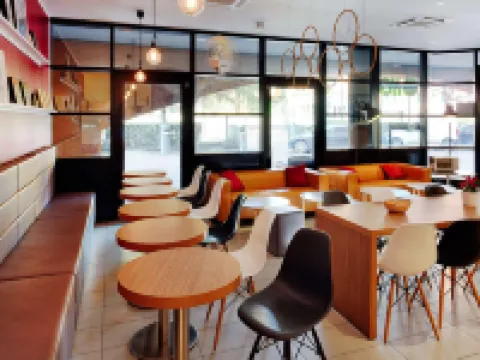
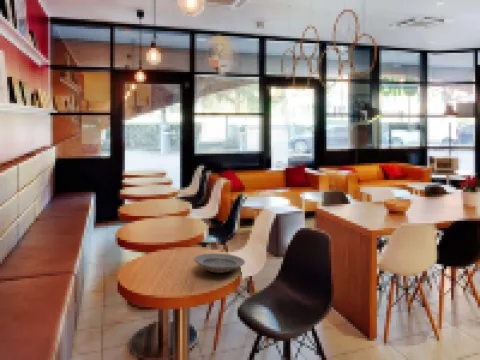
+ plate (219, 264)
